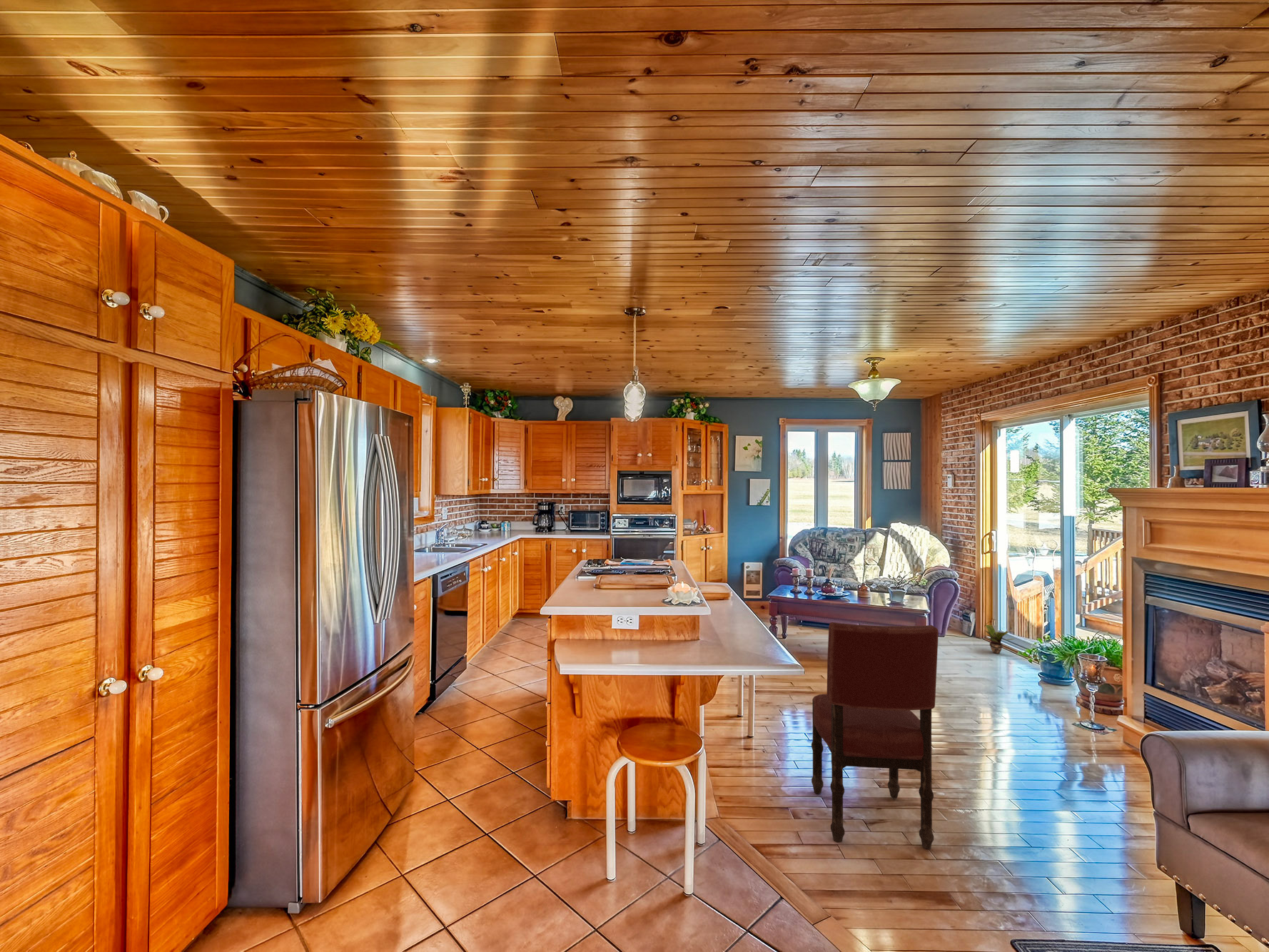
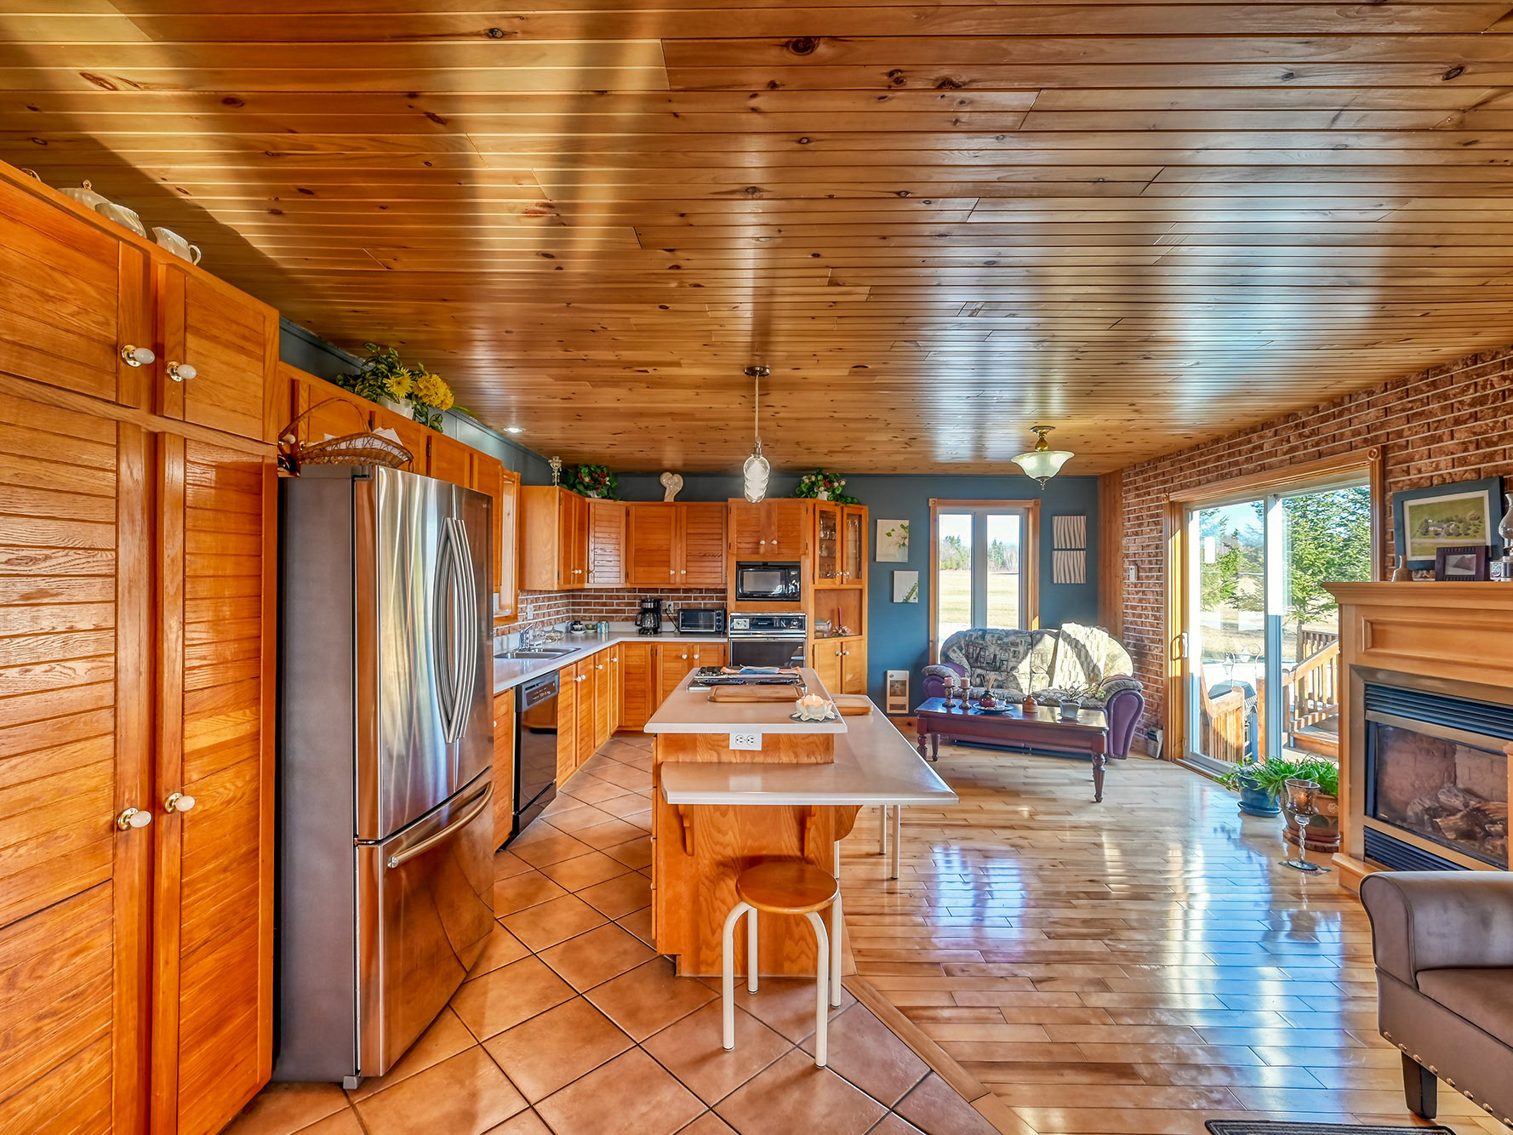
- dining chair (868, 716)
- potted plant (995, 640)
